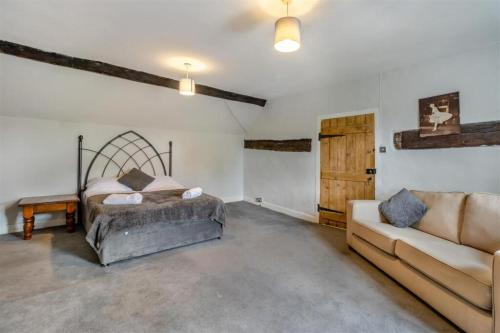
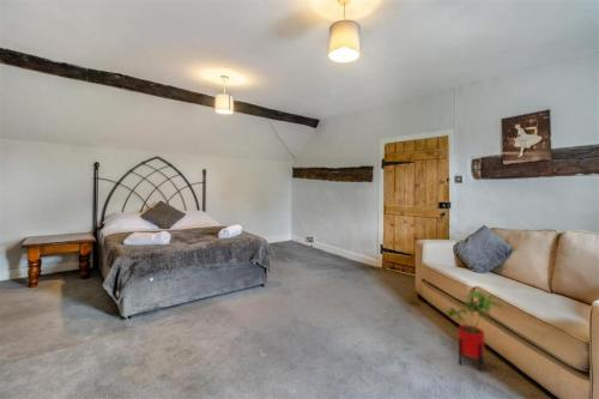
+ house plant (471, 326)
